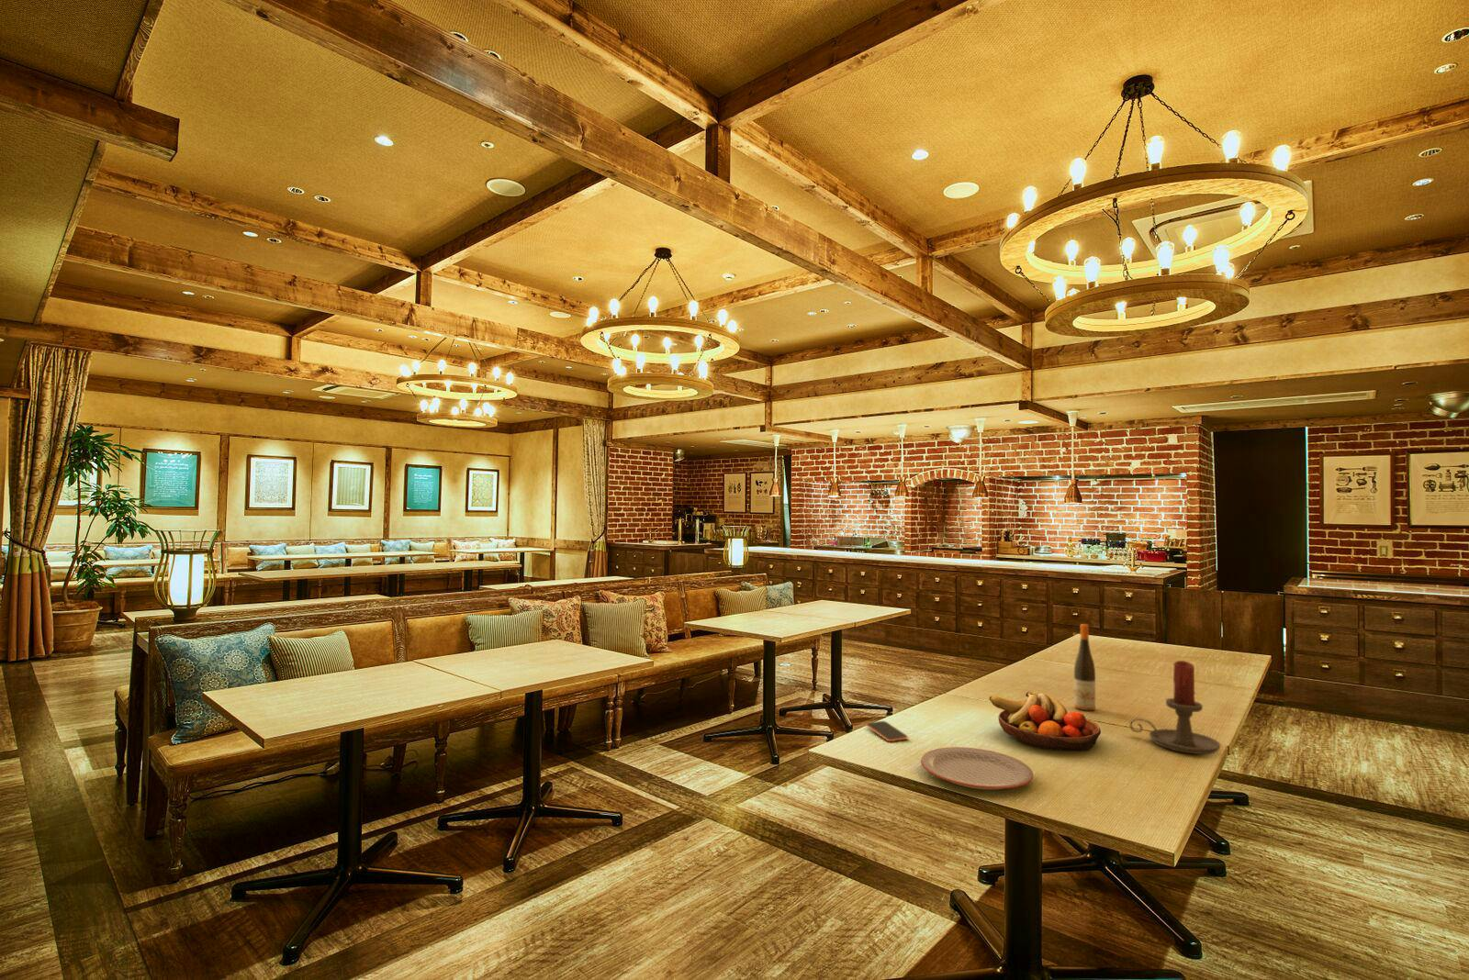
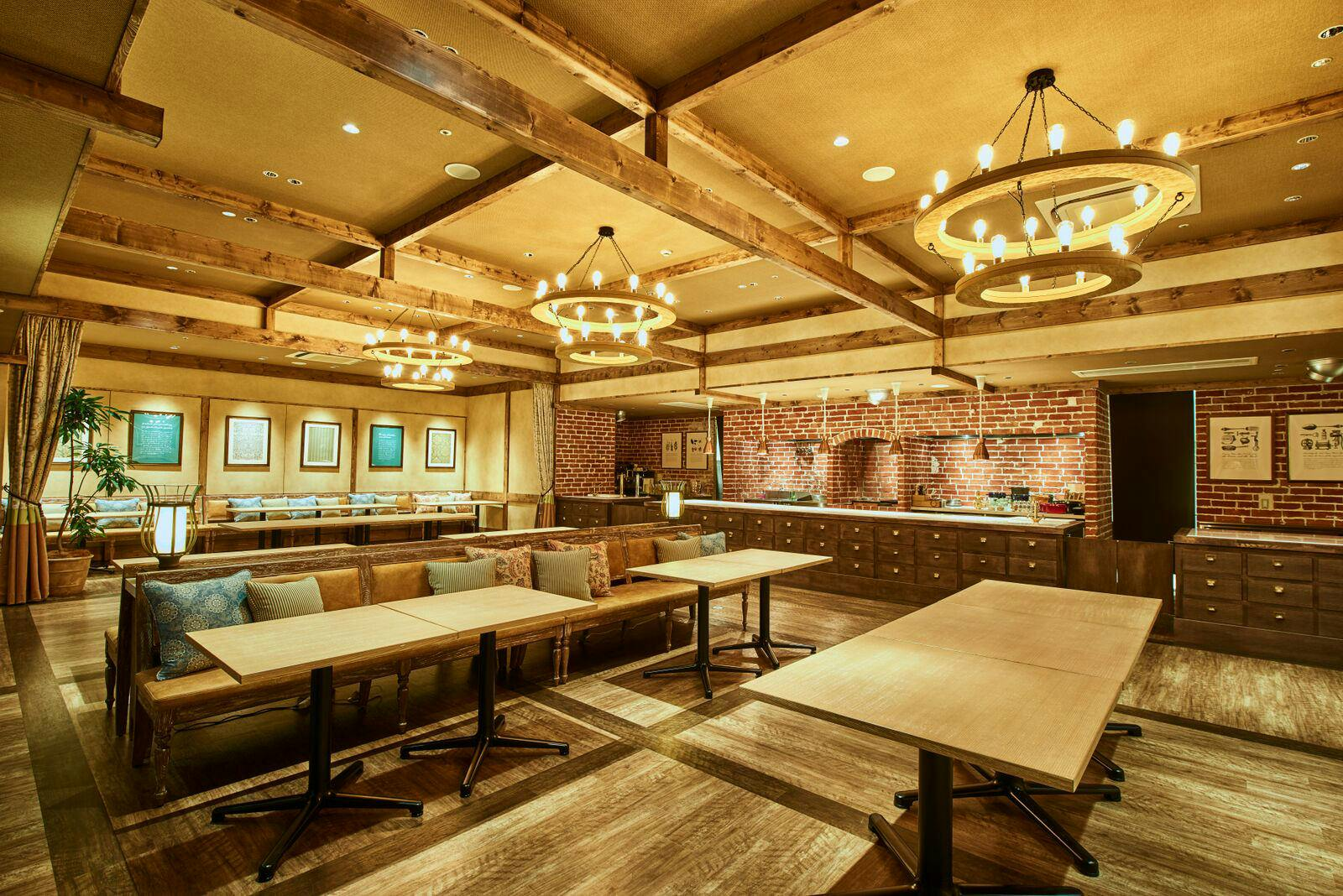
- candle holder (1174, 702)
- fruit bowl (1047, 718)
- plate (975, 770)
- wine bottle (1084, 665)
- smartphone (886, 731)
